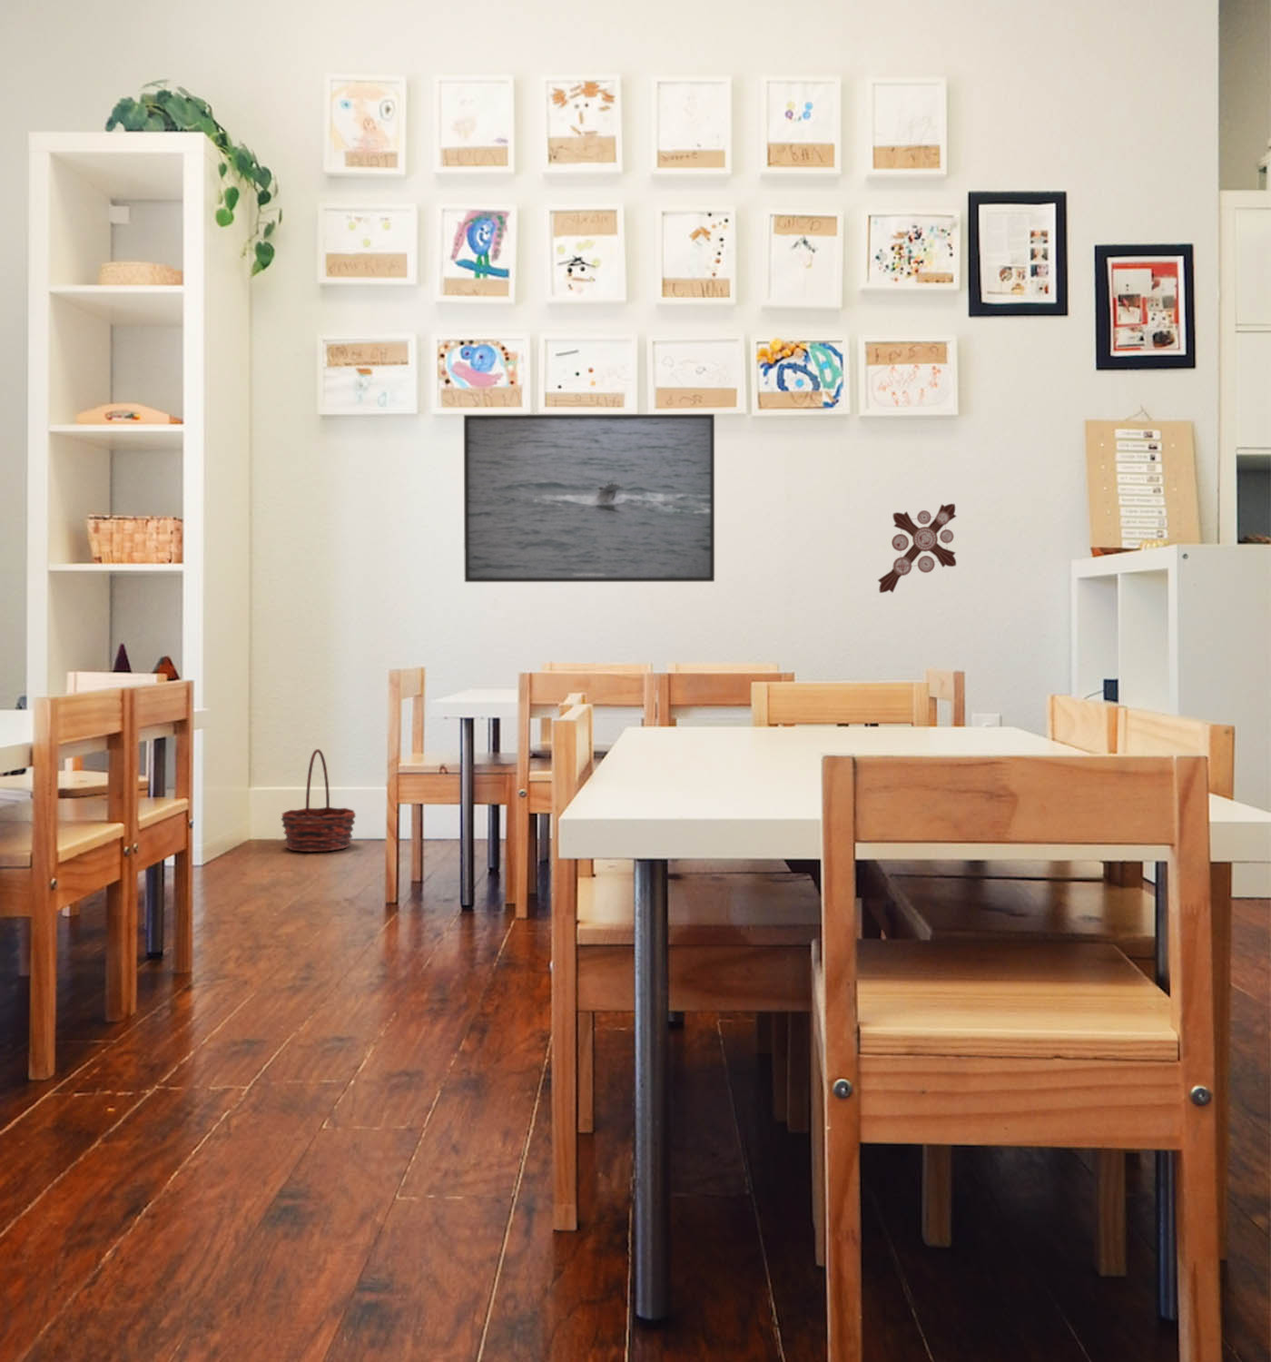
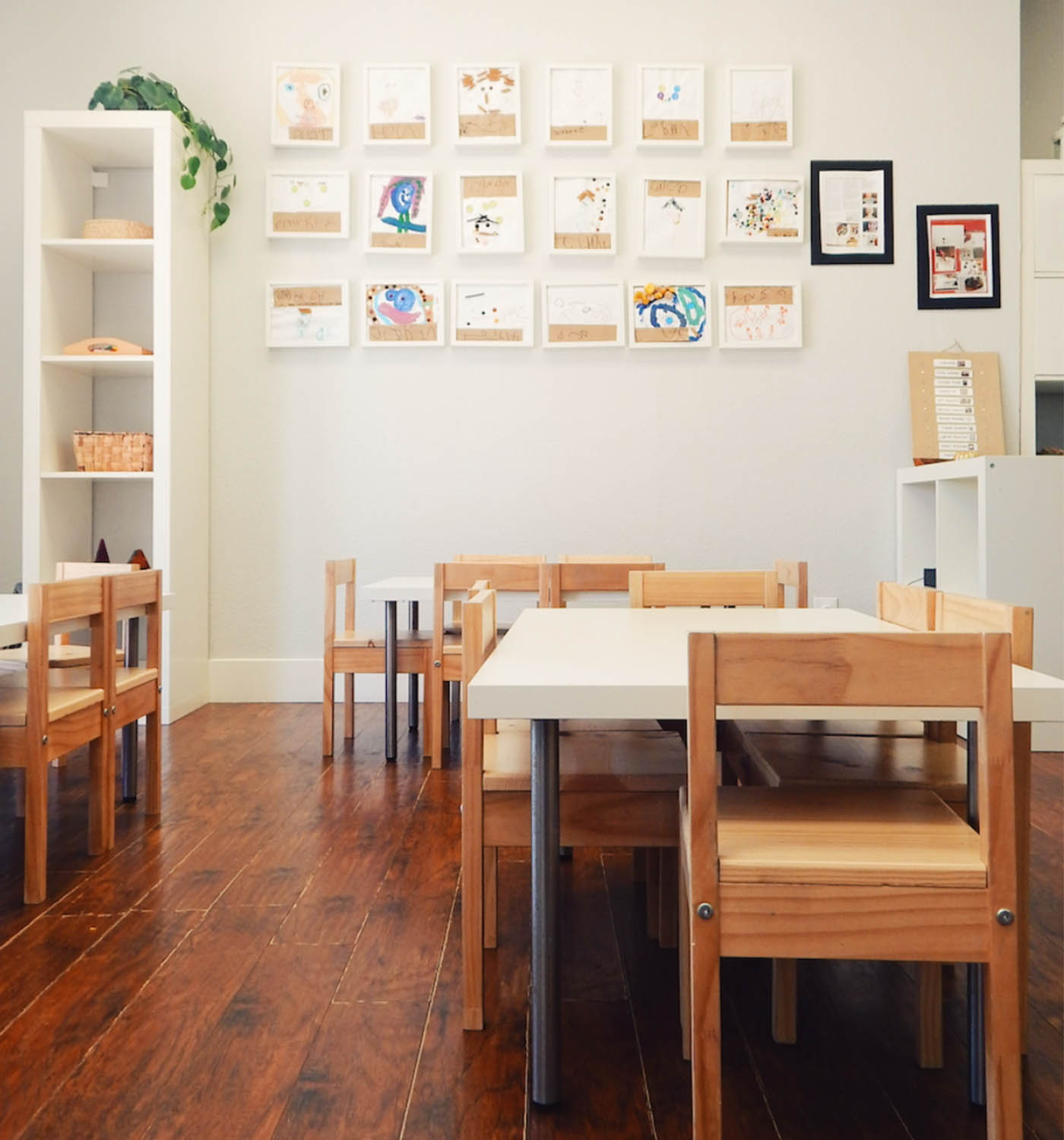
- basket (326, 798)
- decorative cross (917, 520)
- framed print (589, 497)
